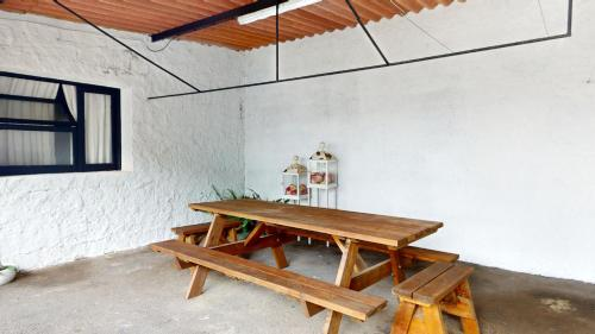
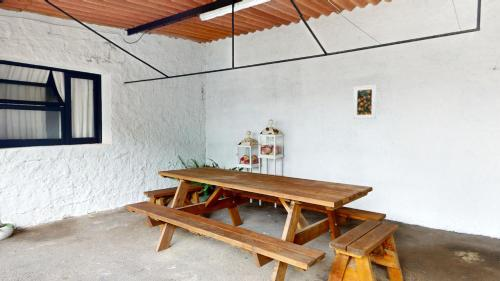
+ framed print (364, 102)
